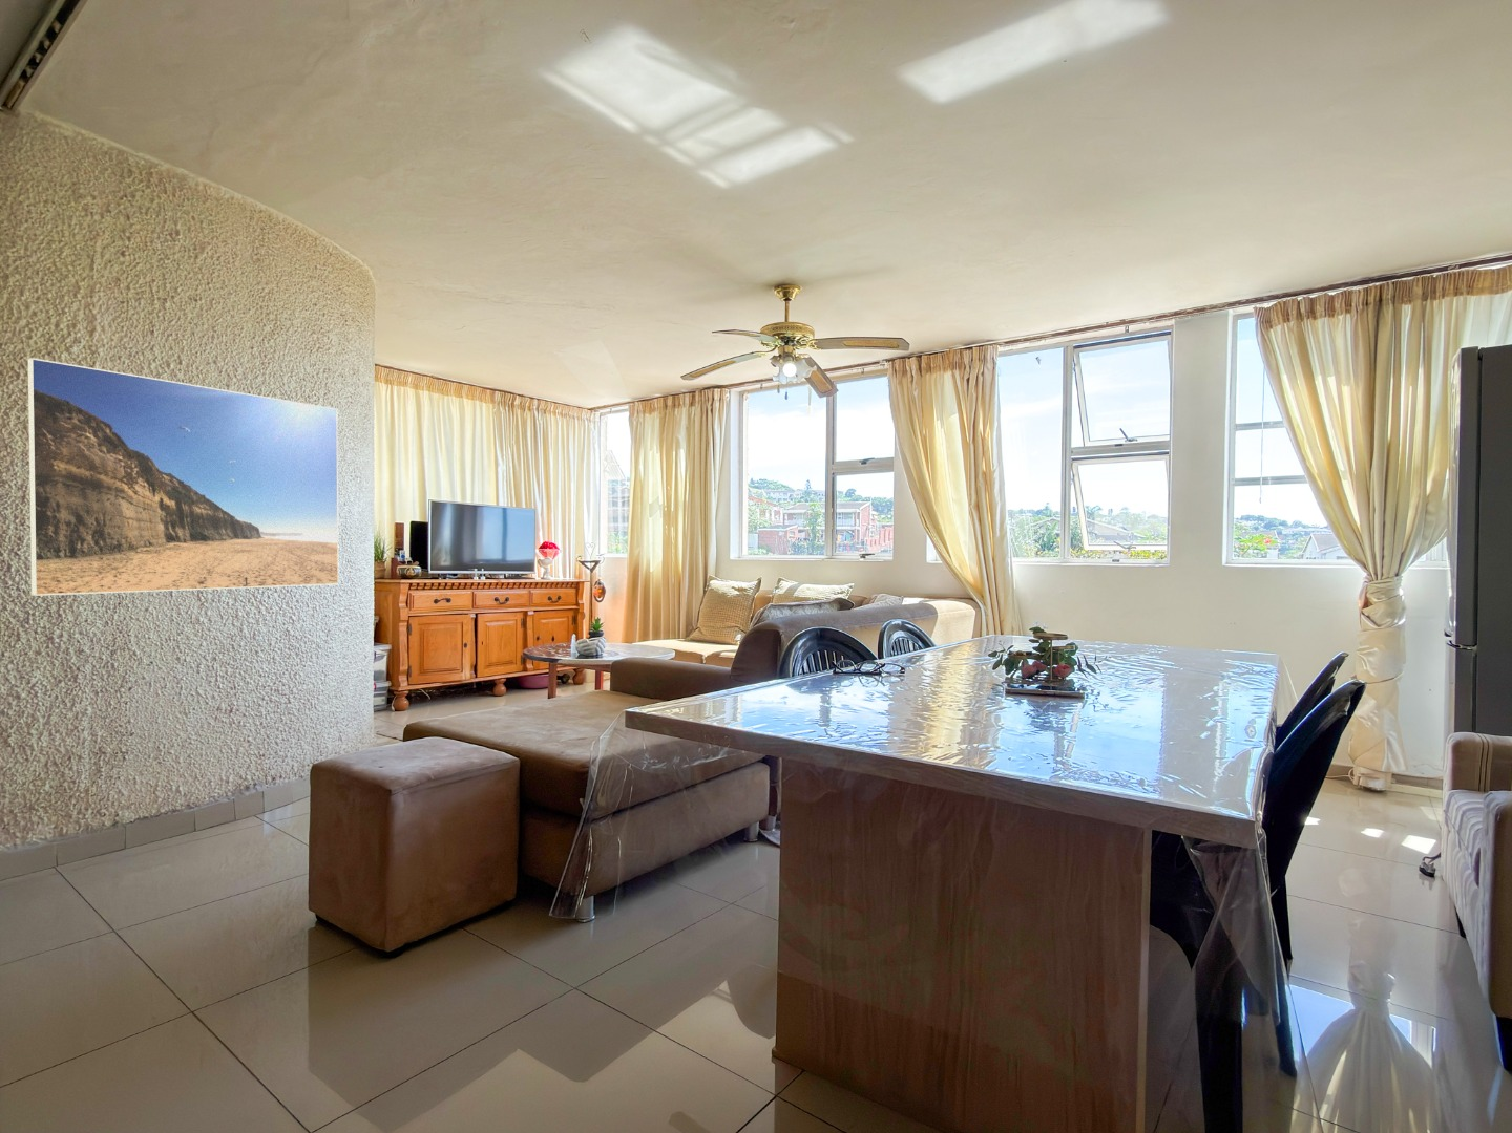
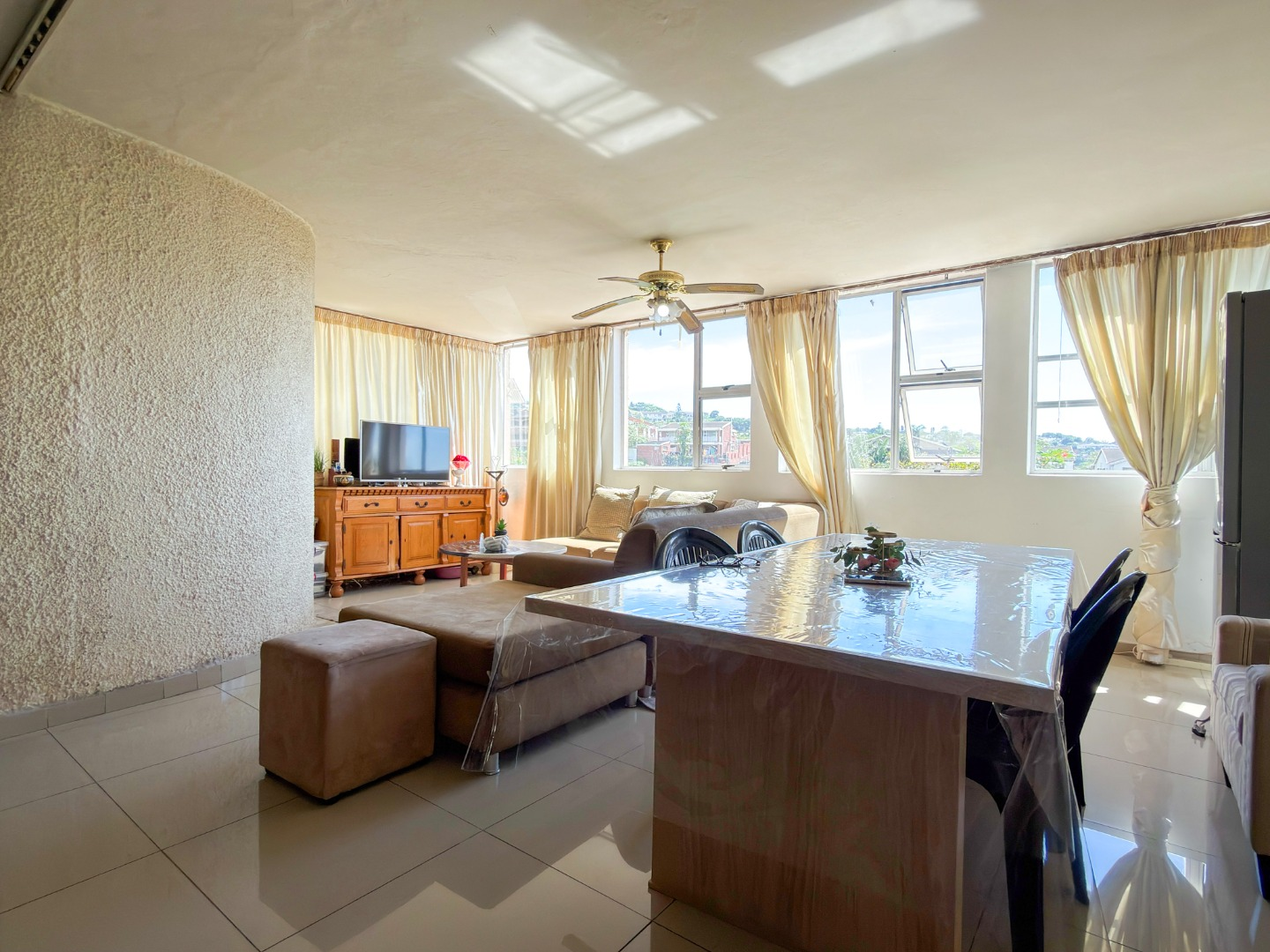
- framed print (206, 488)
